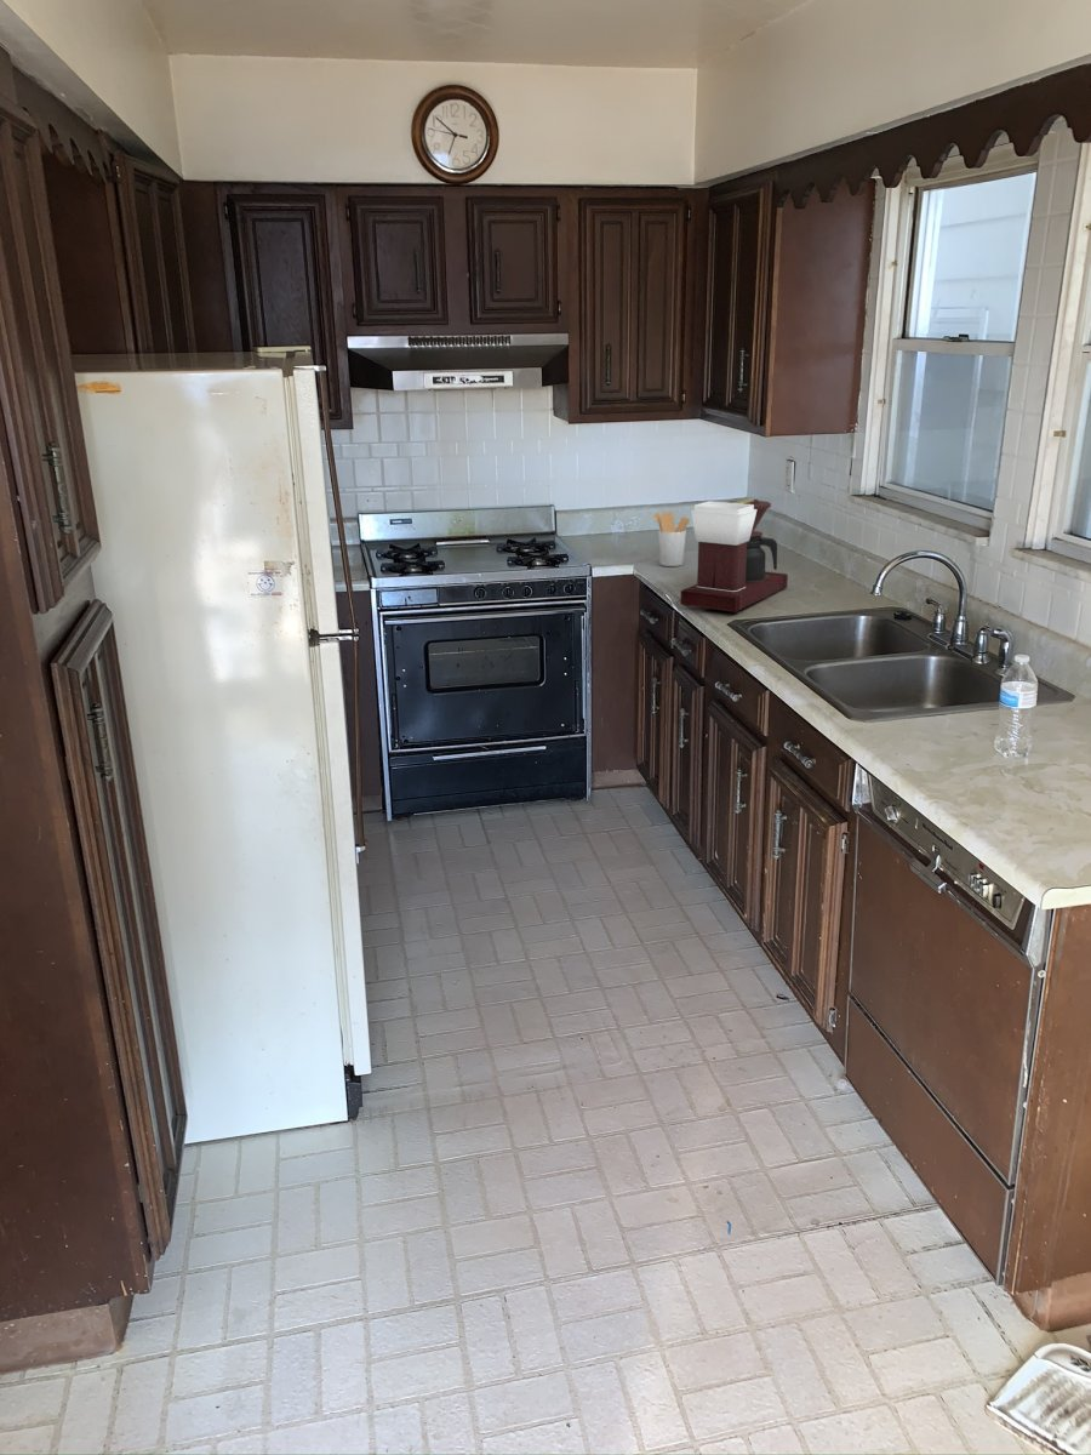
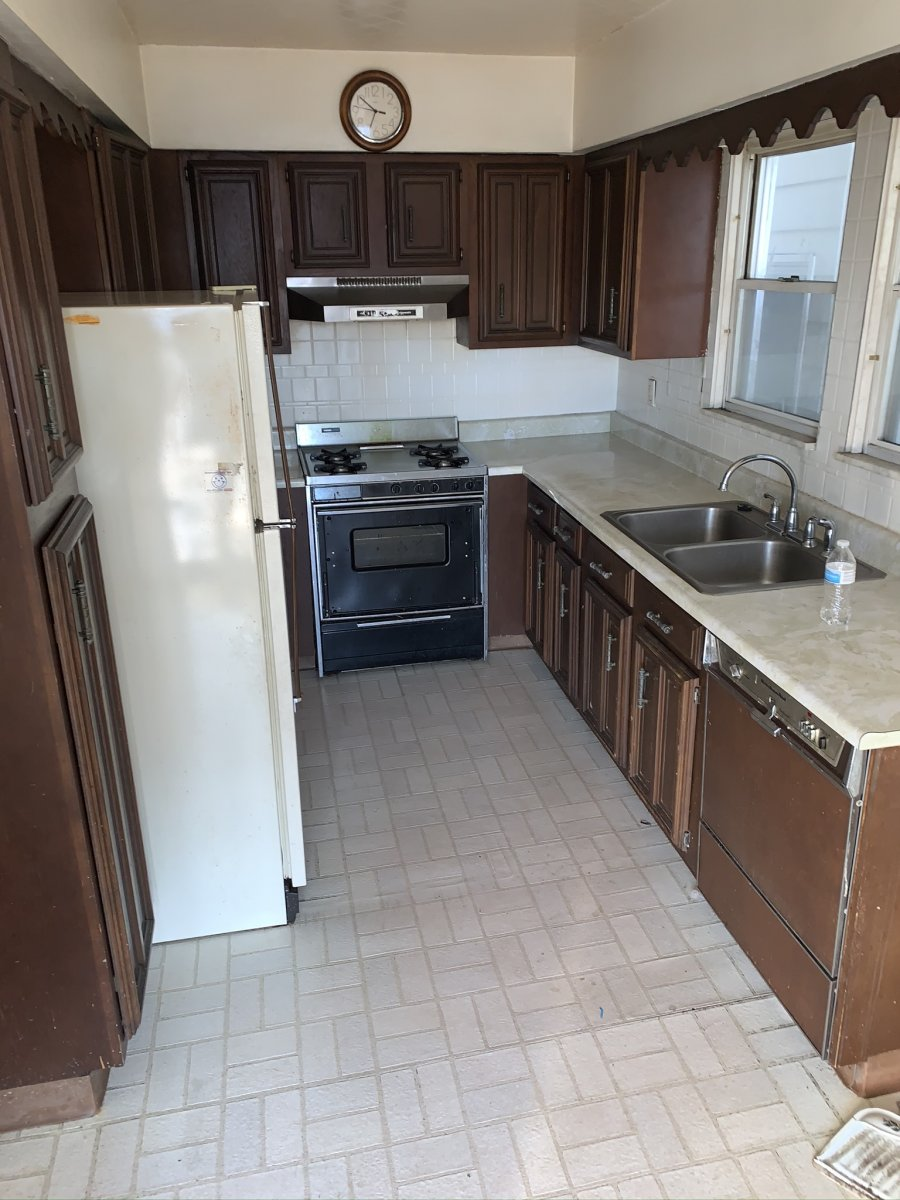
- utensil holder (668, 537)
- coffee maker (737, 549)
